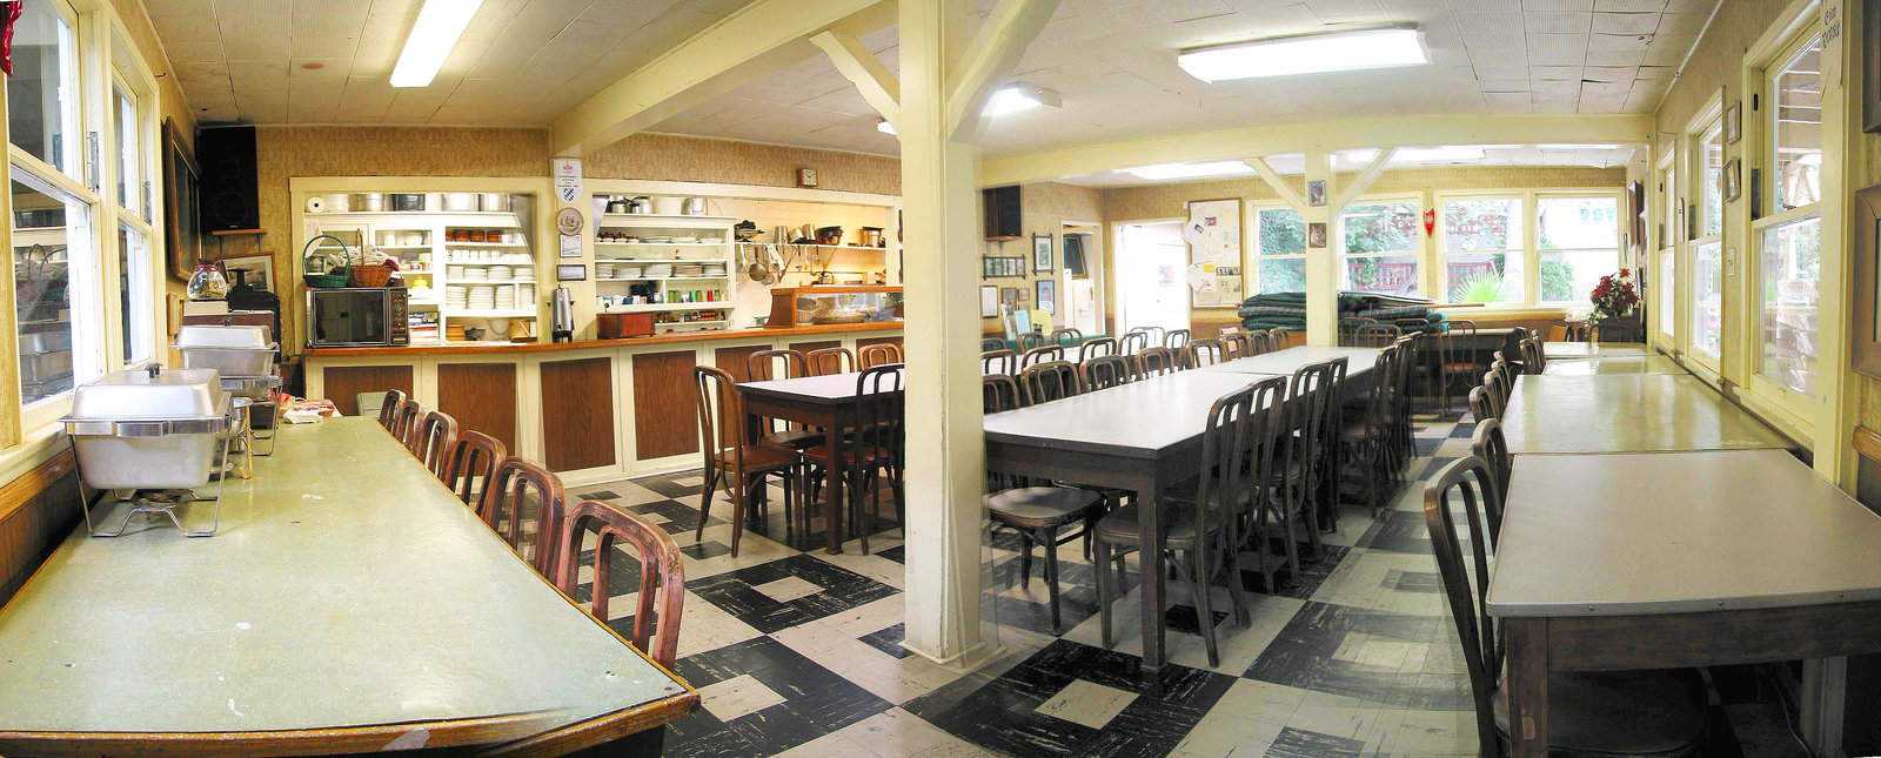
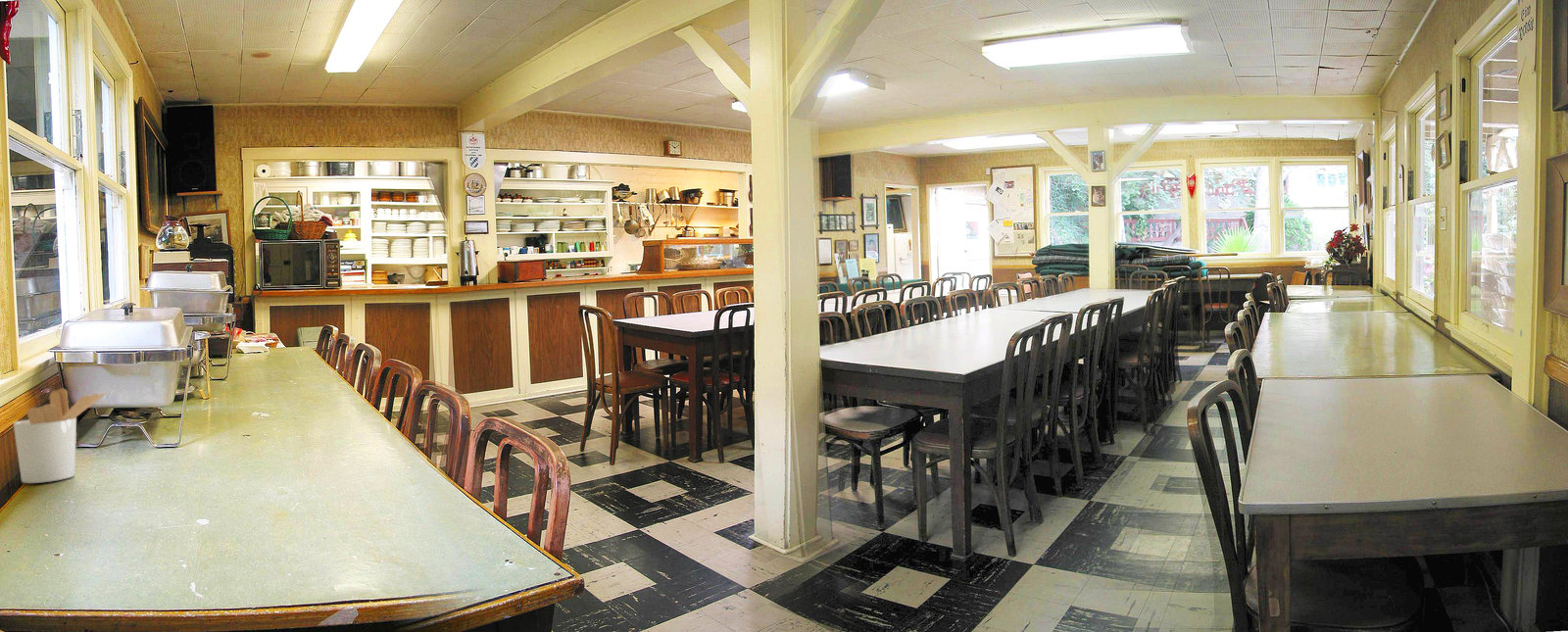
+ utensil holder (61, 434)
